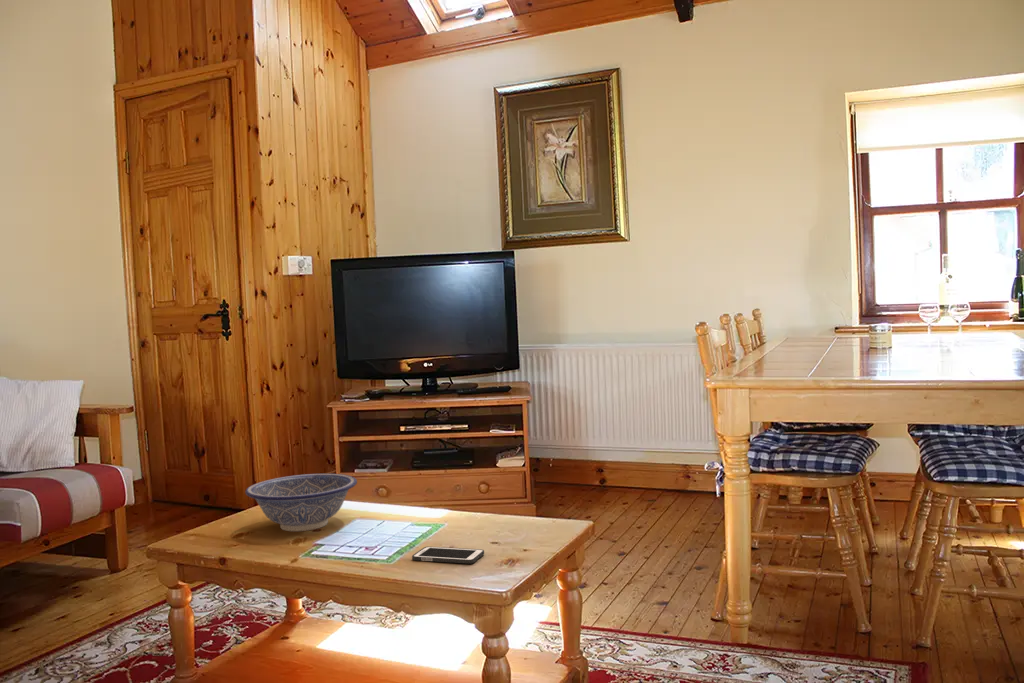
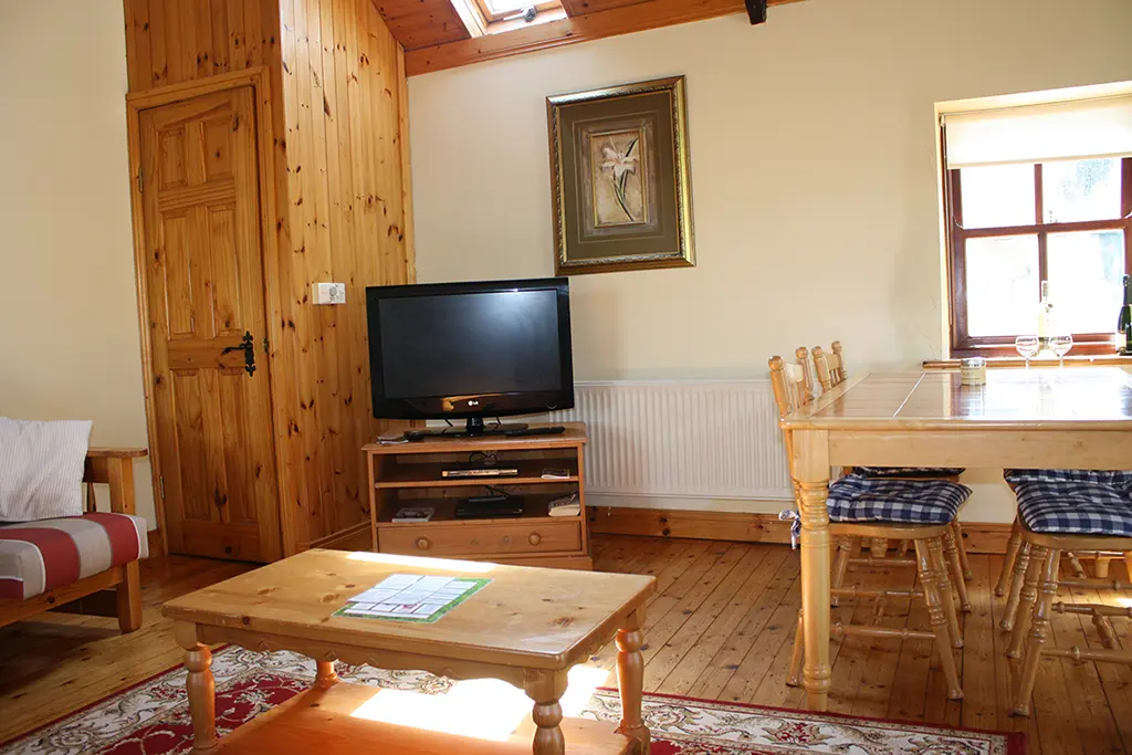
- cell phone (448, 555)
- decorative bowl (303, 505)
